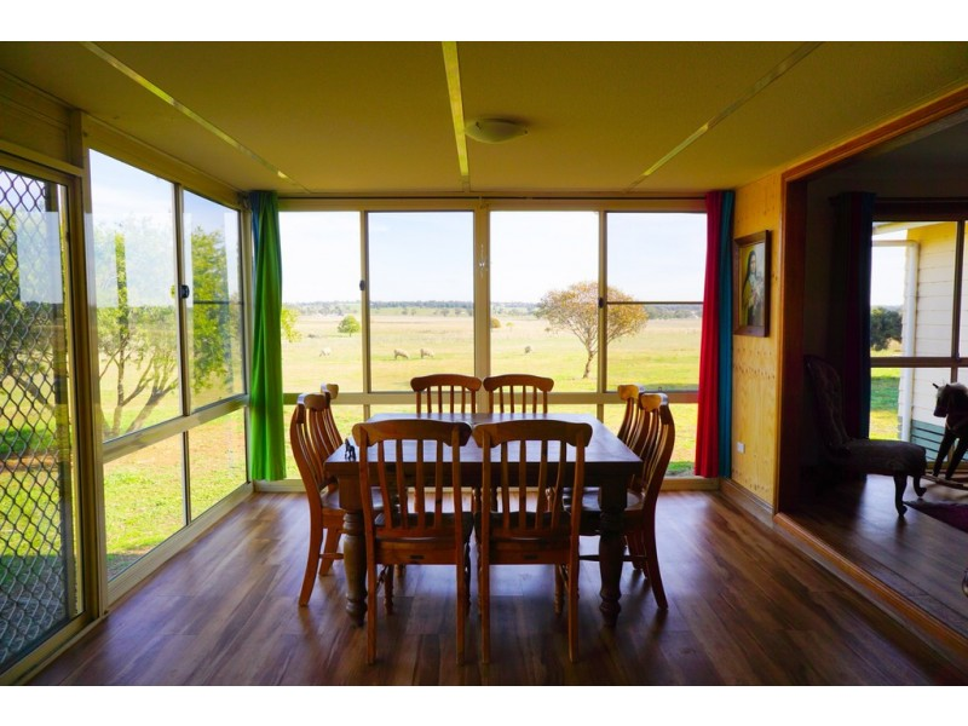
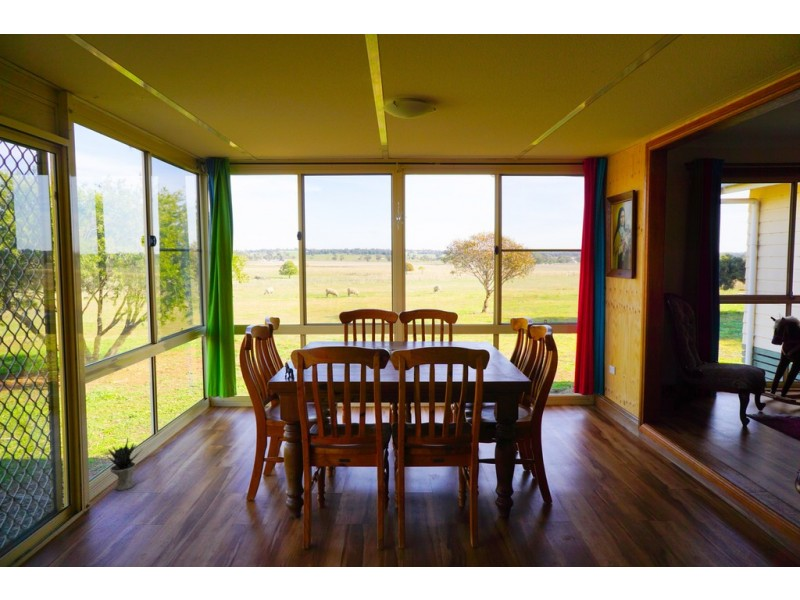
+ potted plant (123, 464)
